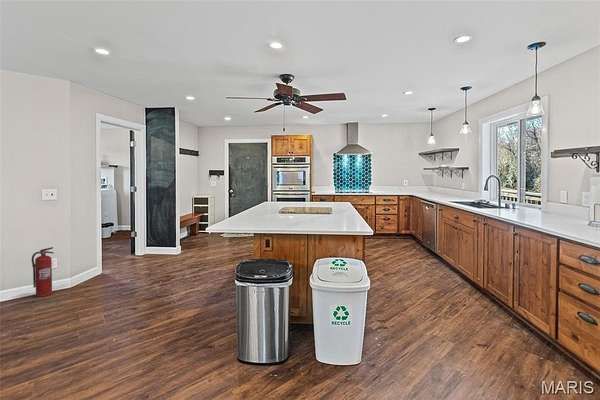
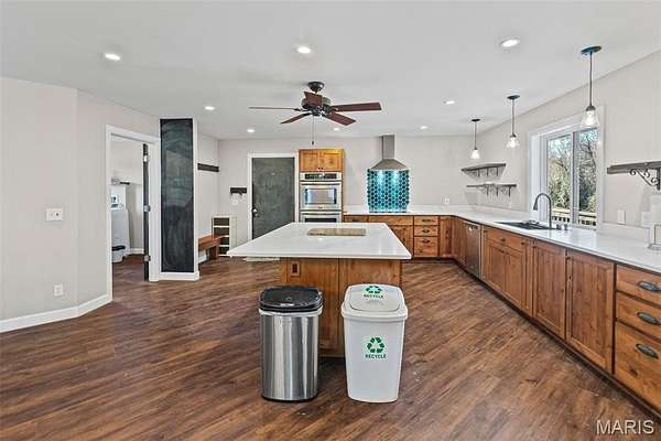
- fire extinguisher (43, 271)
